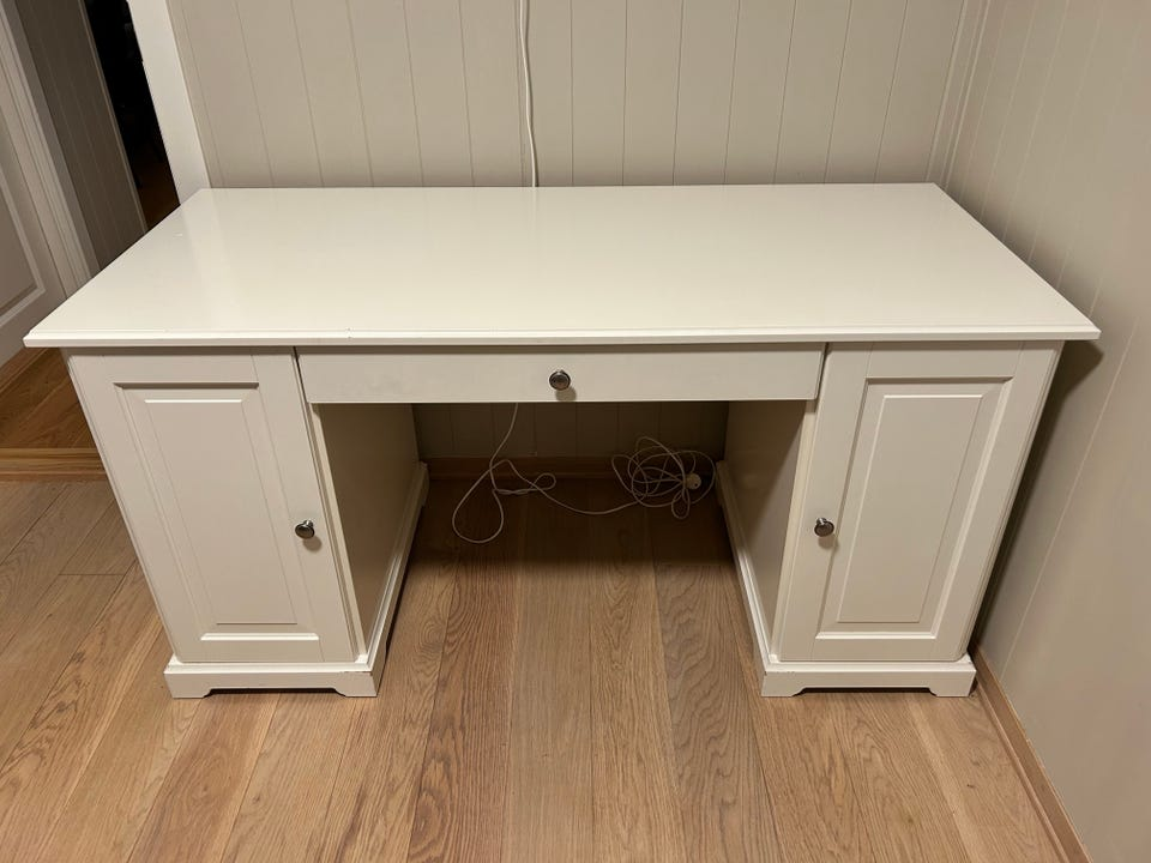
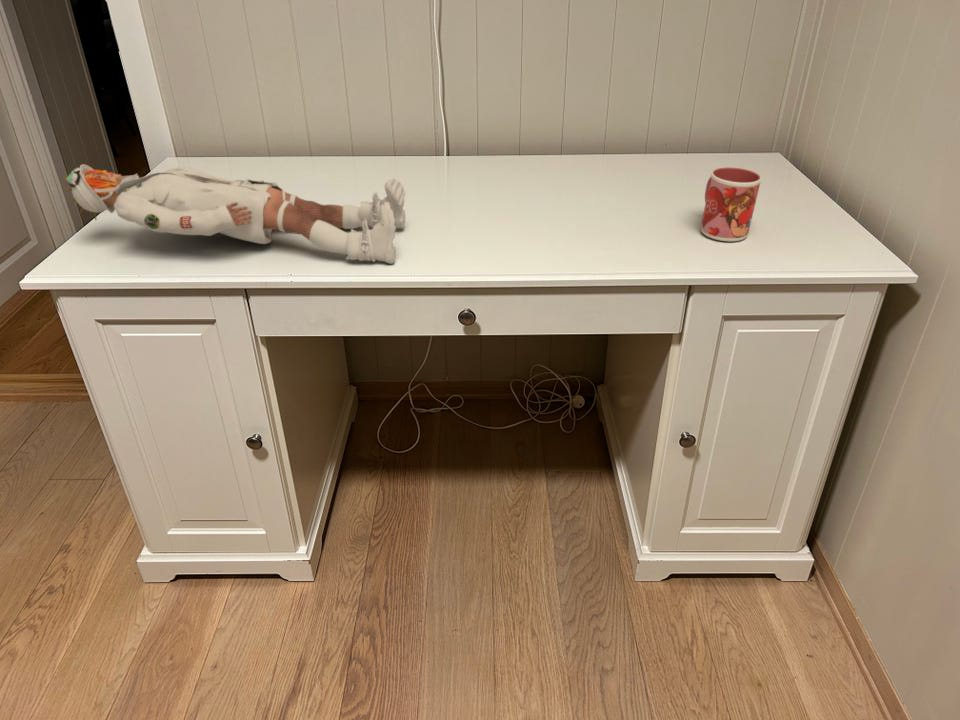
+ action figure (239, 200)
+ mug (726, 200)
